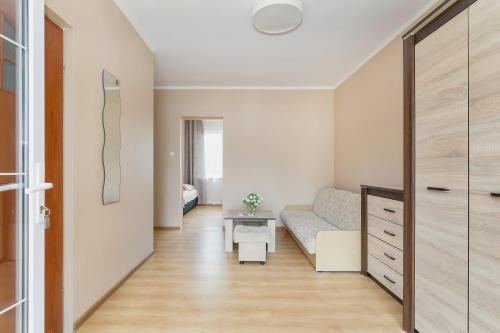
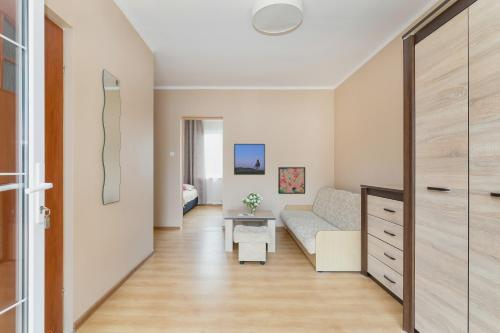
+ wall art (291, 180)
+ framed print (249, 159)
